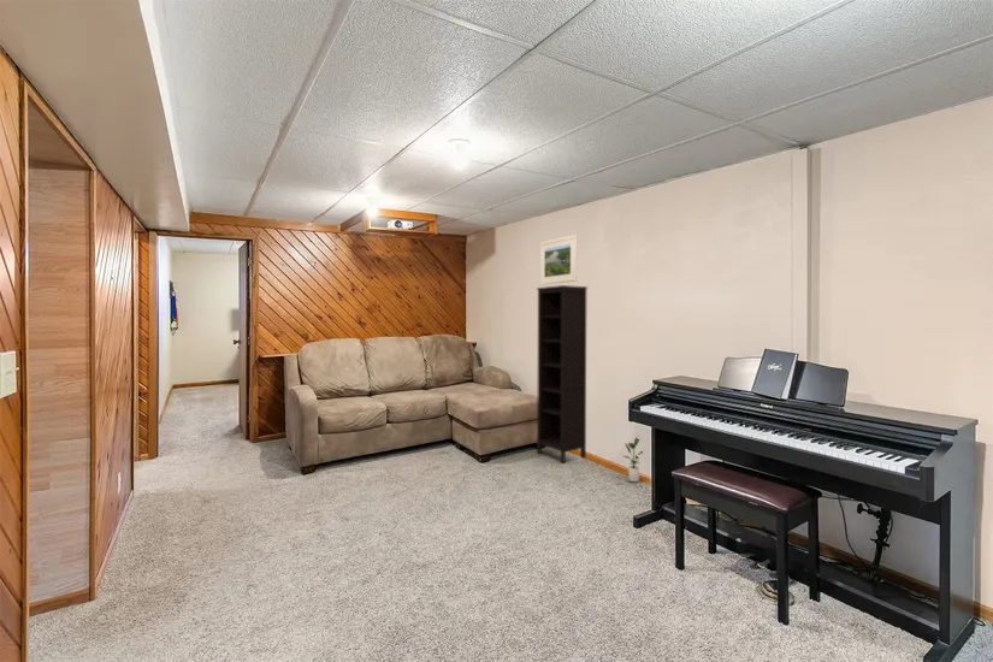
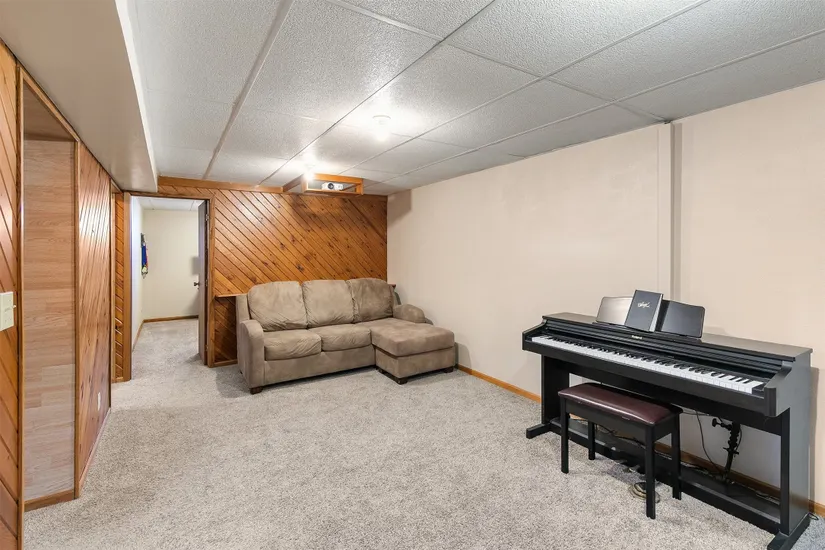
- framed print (557, 260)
- bookcase (561, 371)
- potted plant (632, 457)
